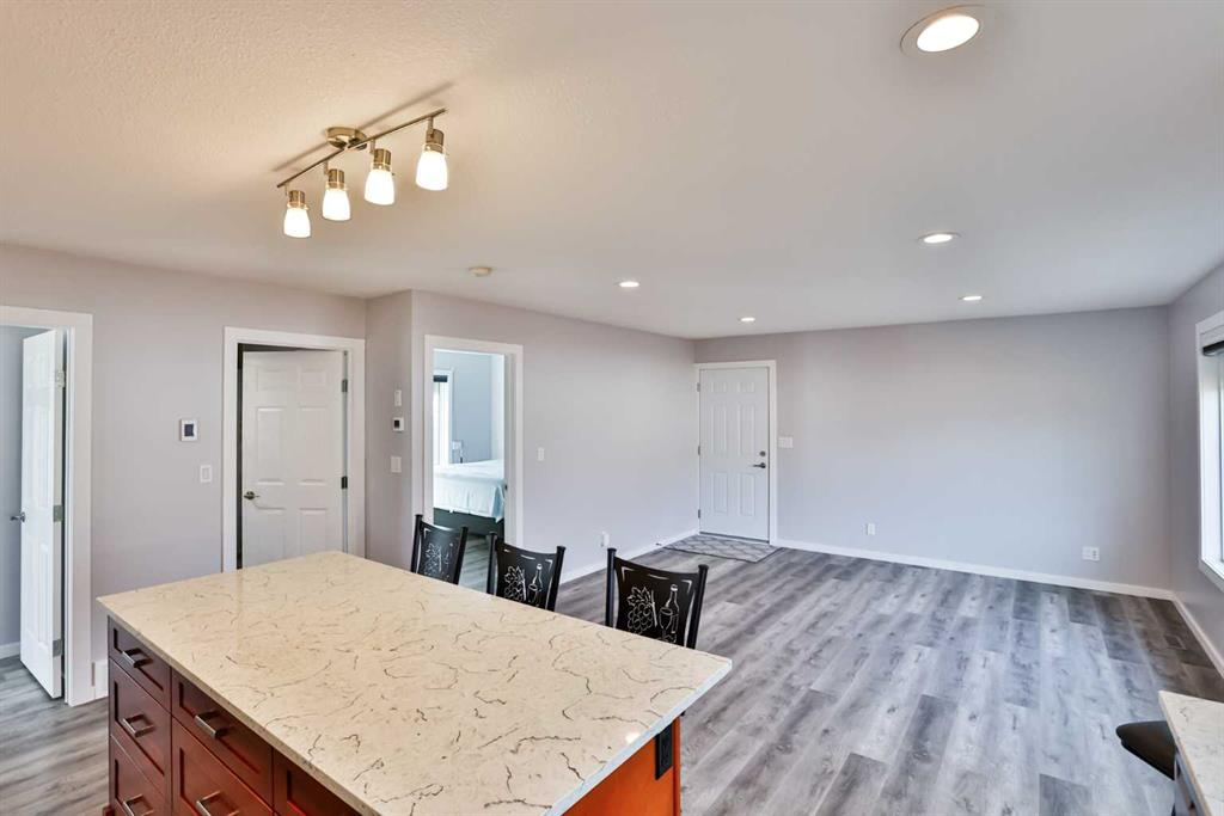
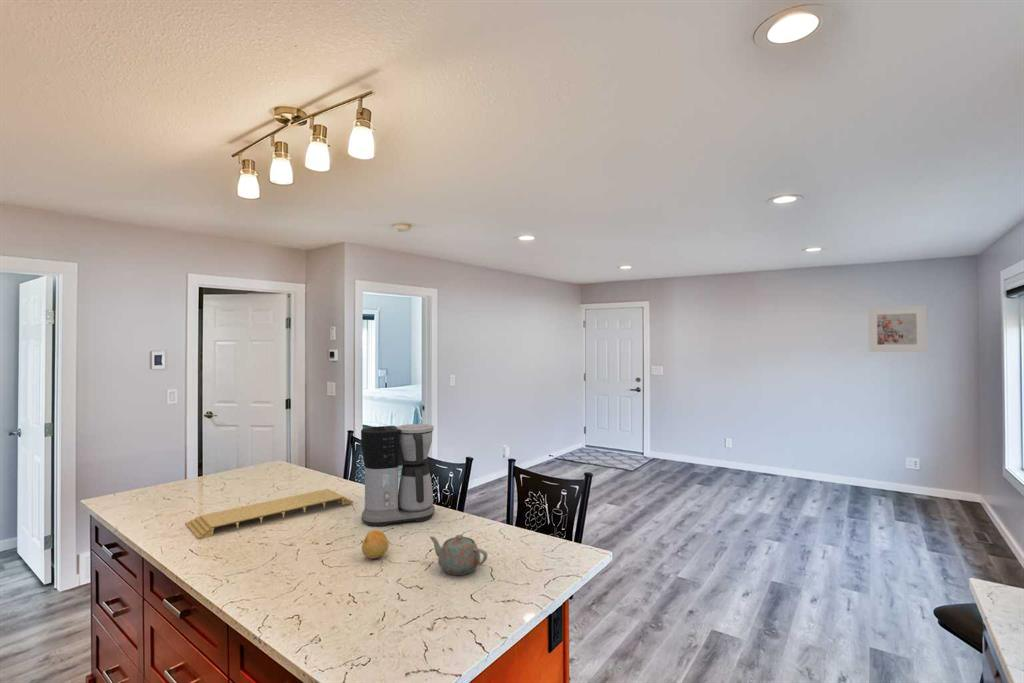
+ teapot (457, 551)
+ cutting board (274, 508)
+ fruit (375, 544)
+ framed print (896, 329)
+ coffee maker (397, 473)
